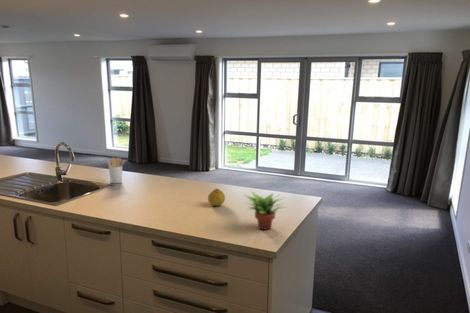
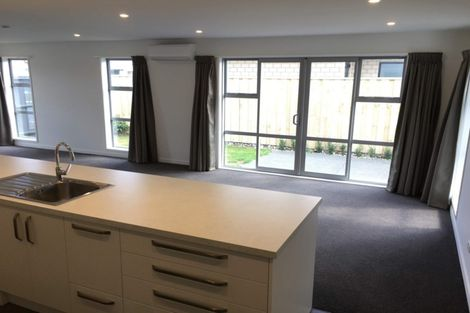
- utensil holder (116, 169)
- succulent plant (264, 210)
- fruit (216, 197)
